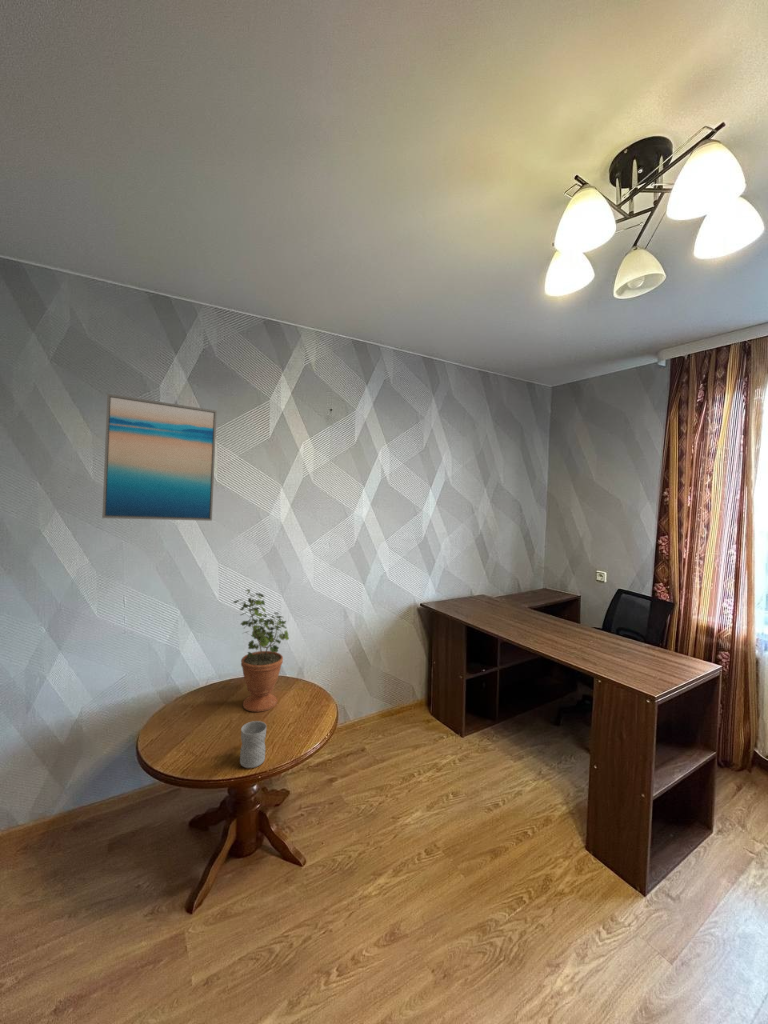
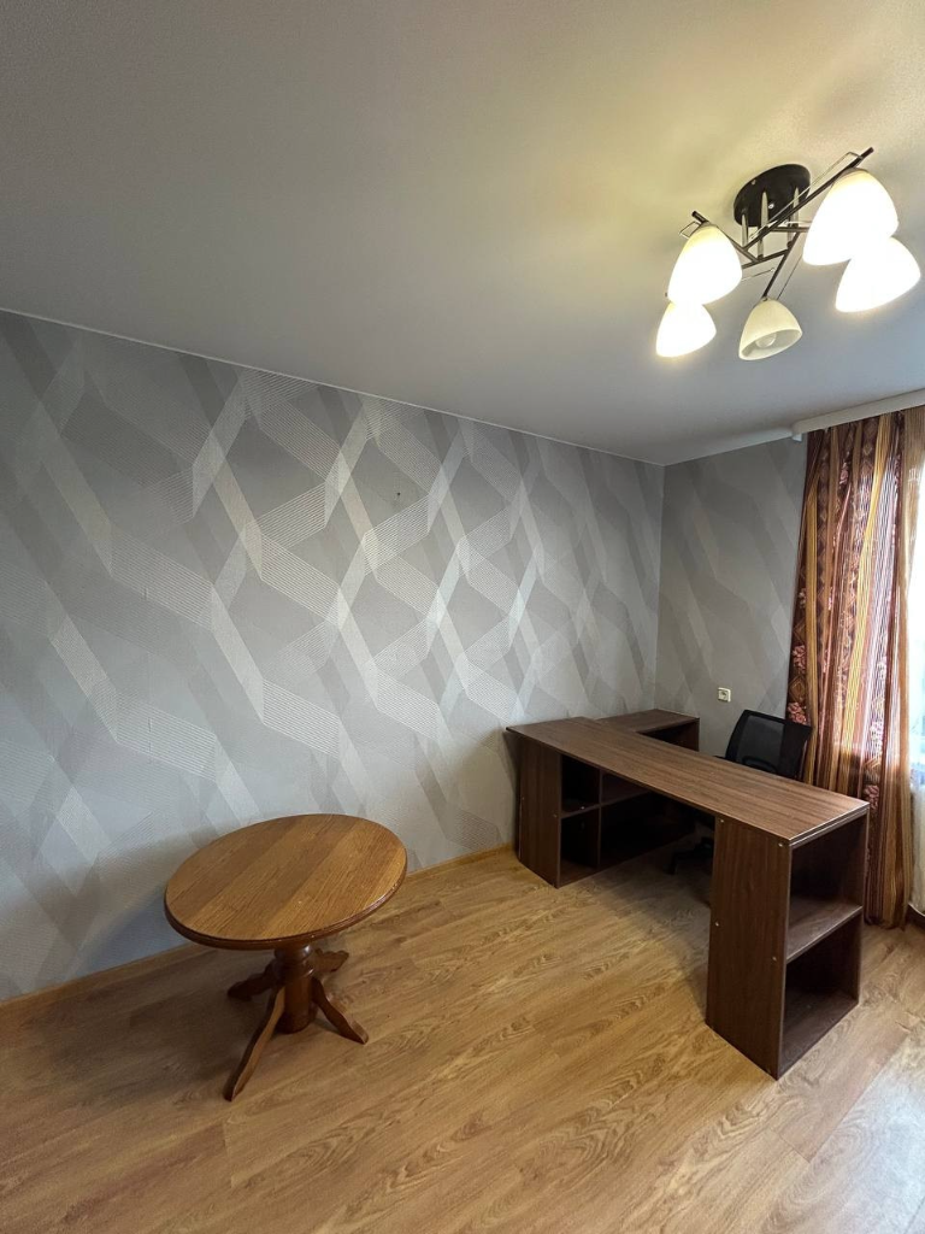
- wall art (162, 461)
- mug (252, 741)
- potted plant (258, 647)
